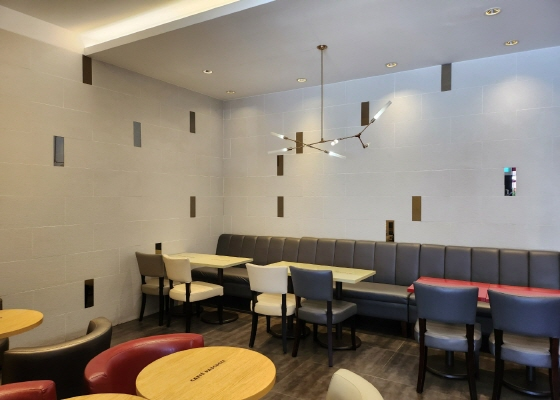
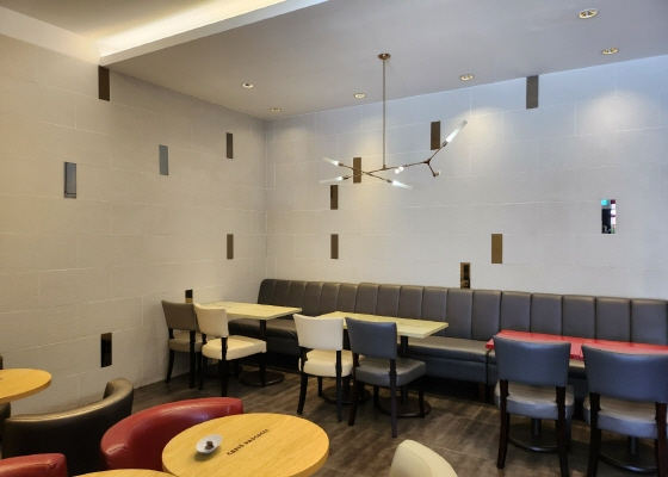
+ saucer (209, 445)
